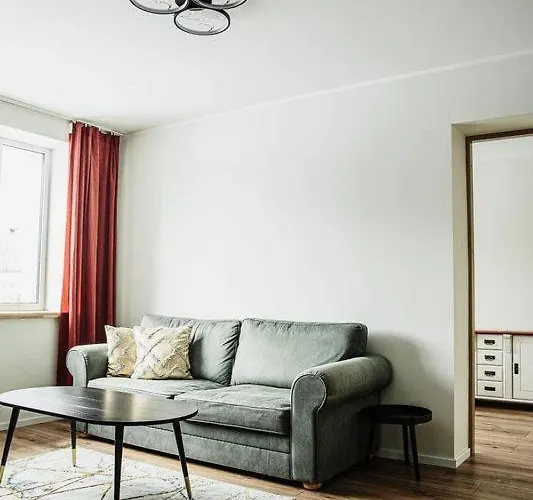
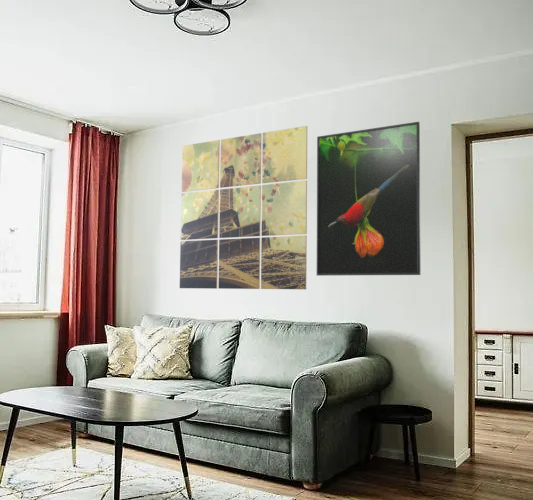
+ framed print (365, 201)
+ wall art (239, 212)
